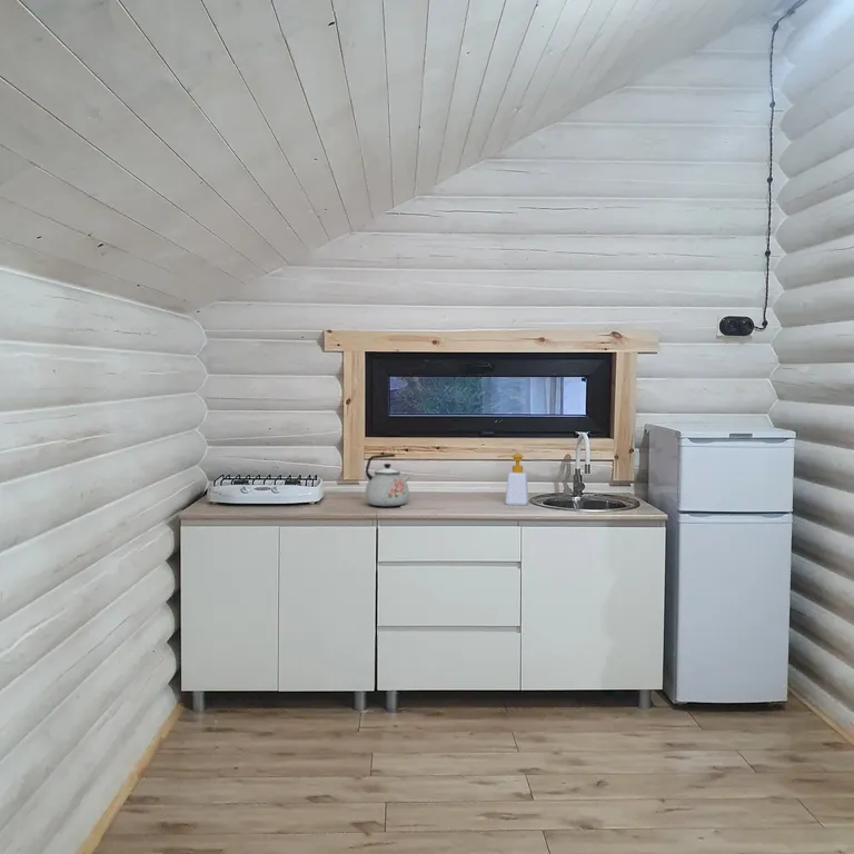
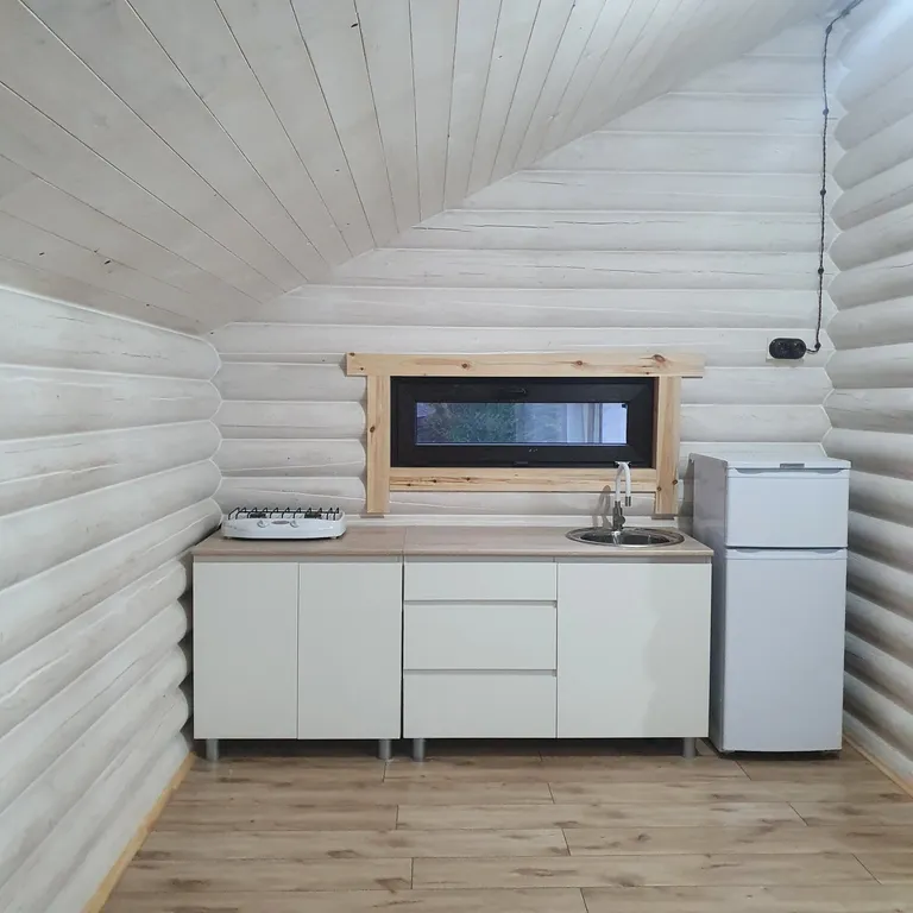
- soap bottle (512, 478)
- kettle (387, 479)
